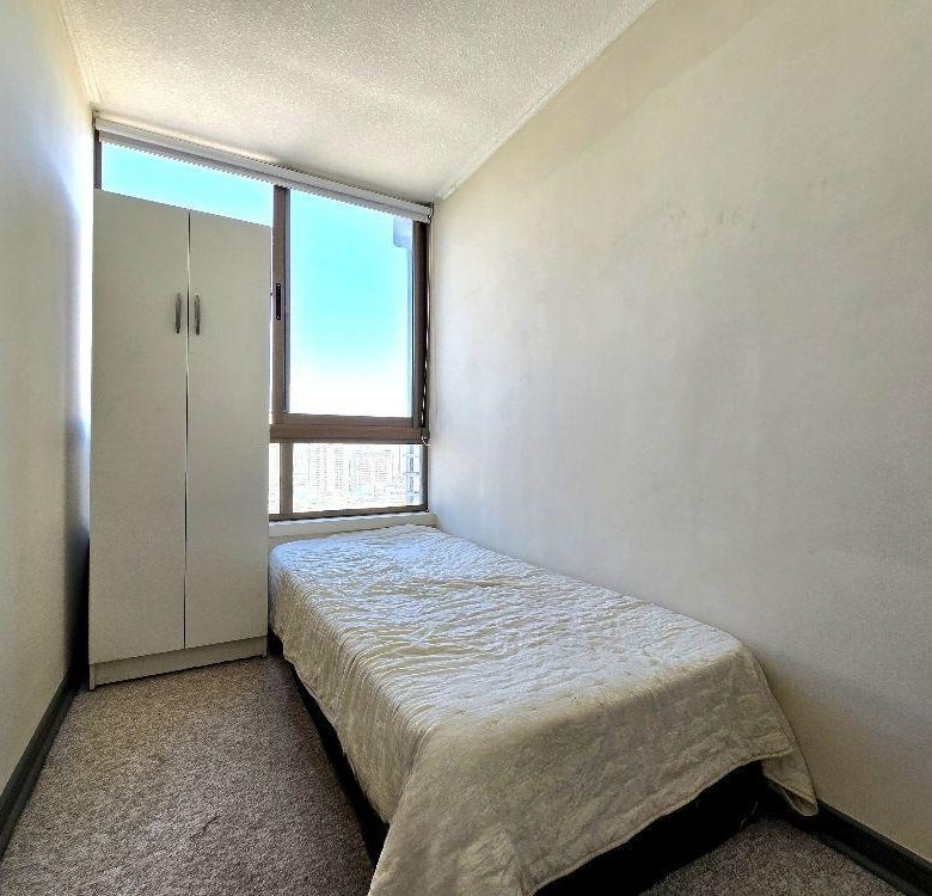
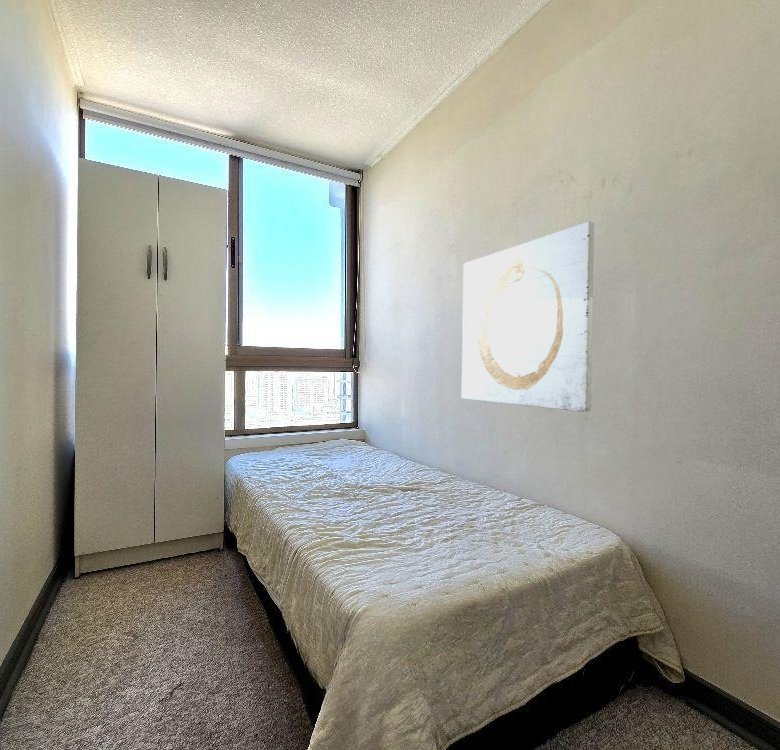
+ wall art (517, 325)
